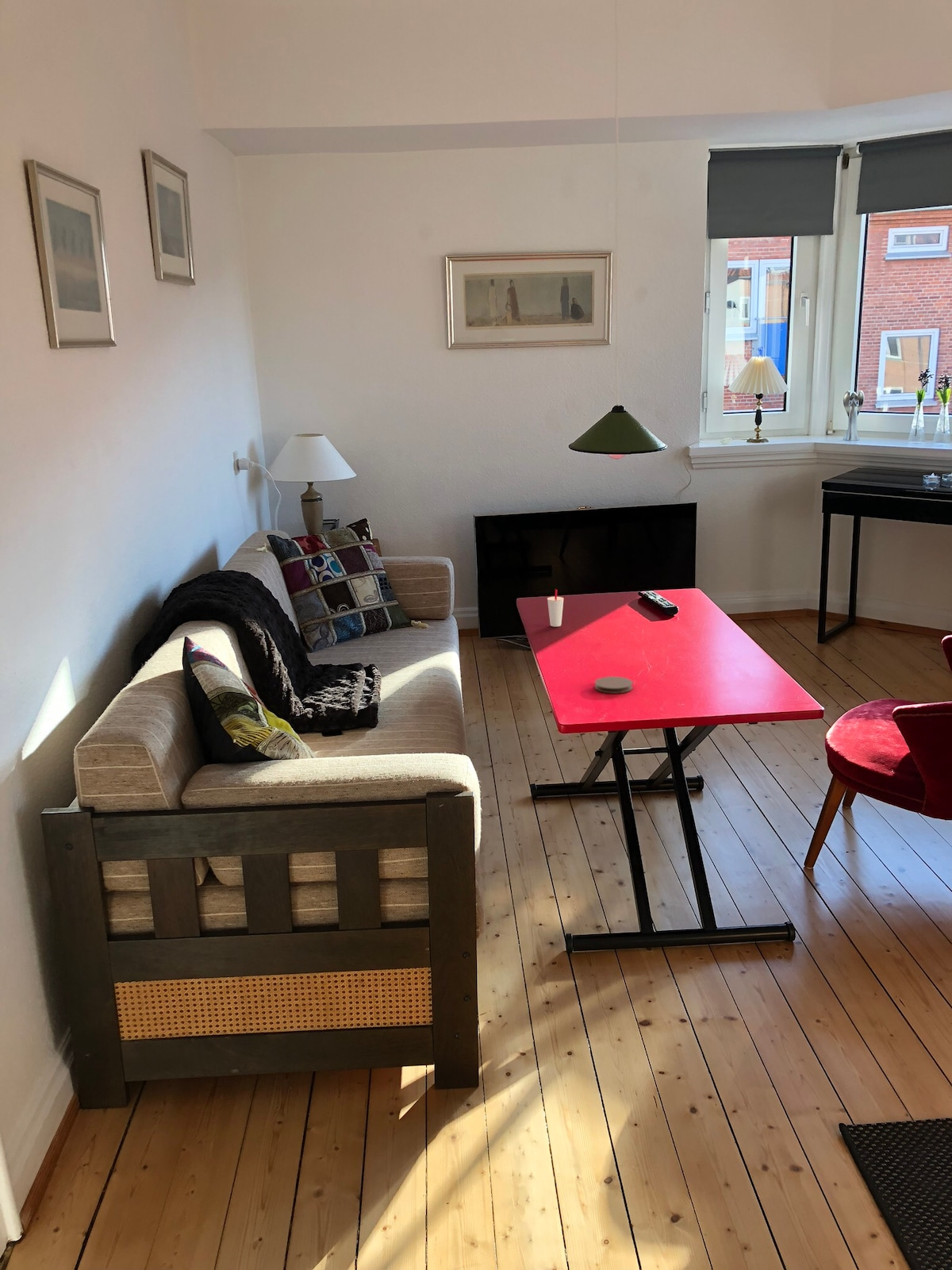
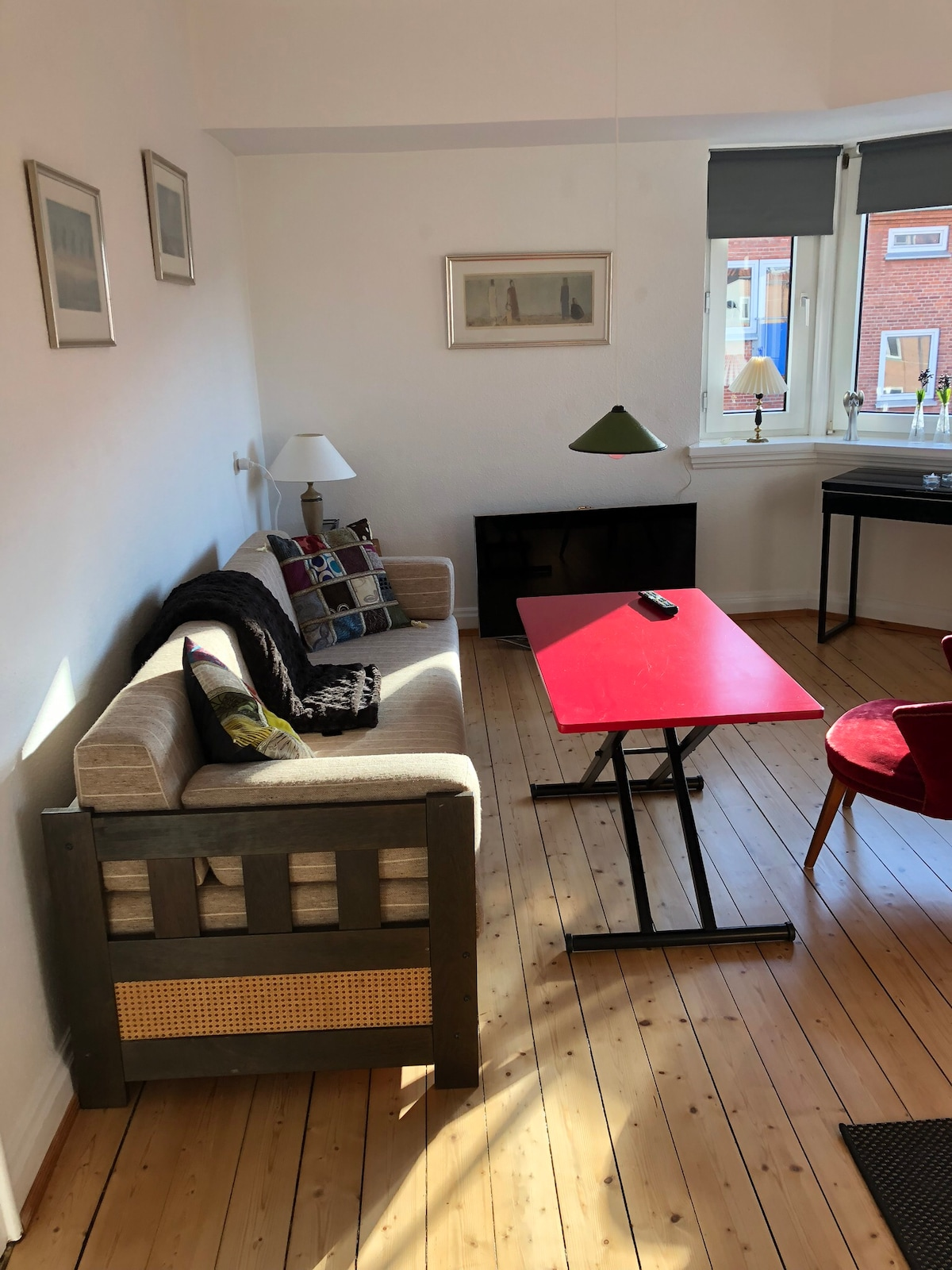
- coaster (613, 684)
- cup (555, 607)
